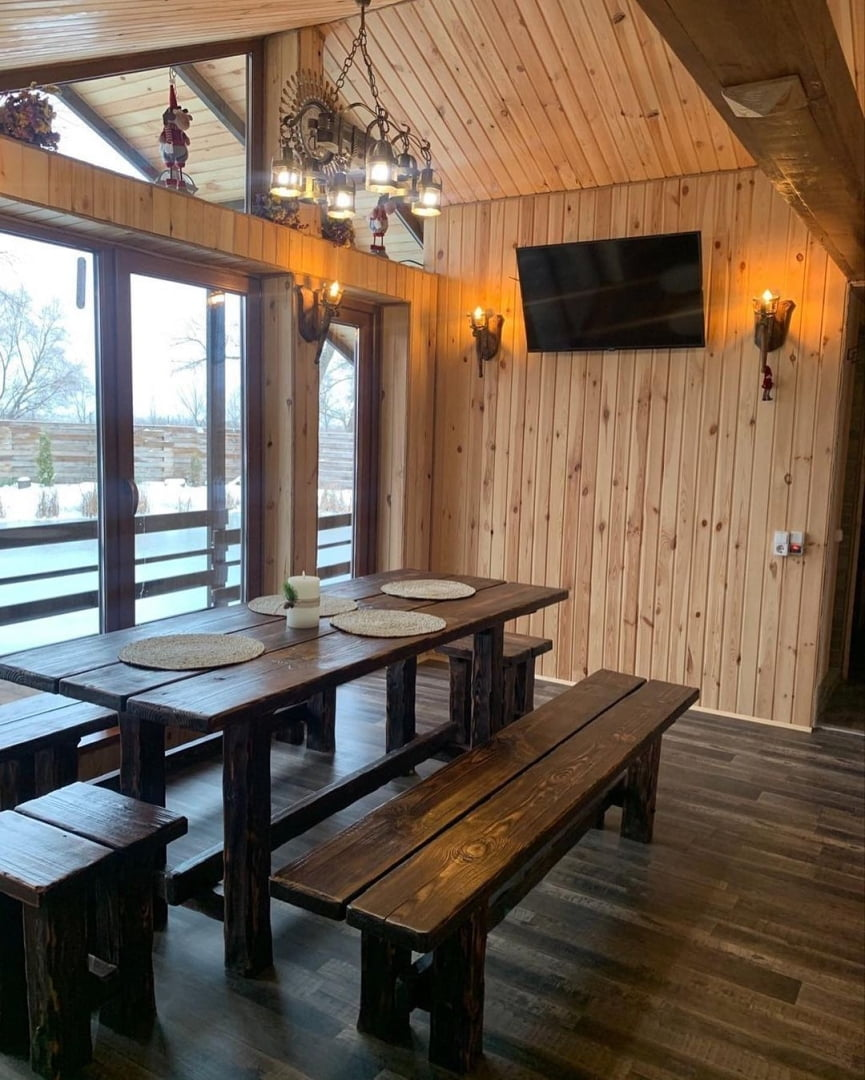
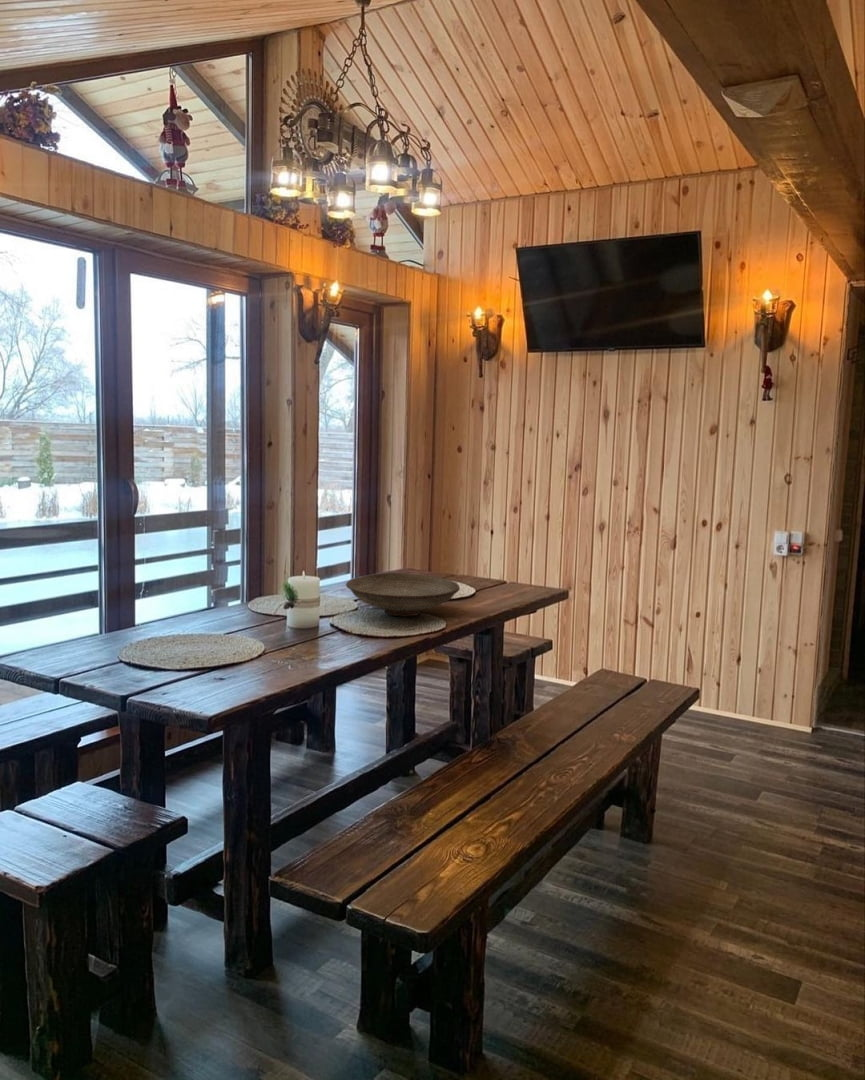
+ decorative bowl (402, 597)
